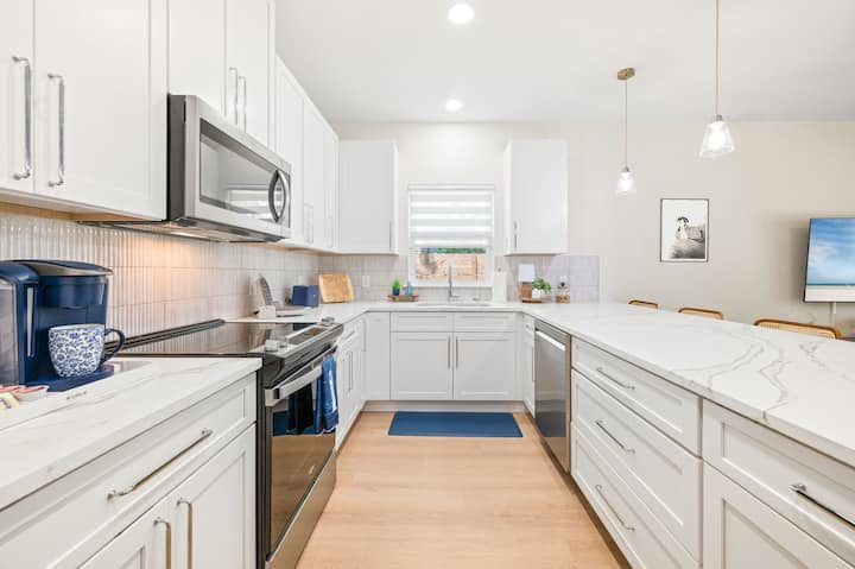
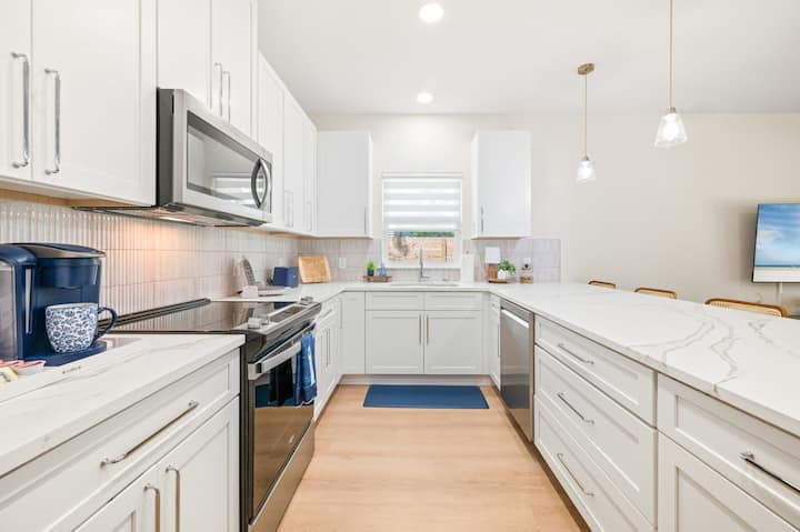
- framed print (684, 229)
